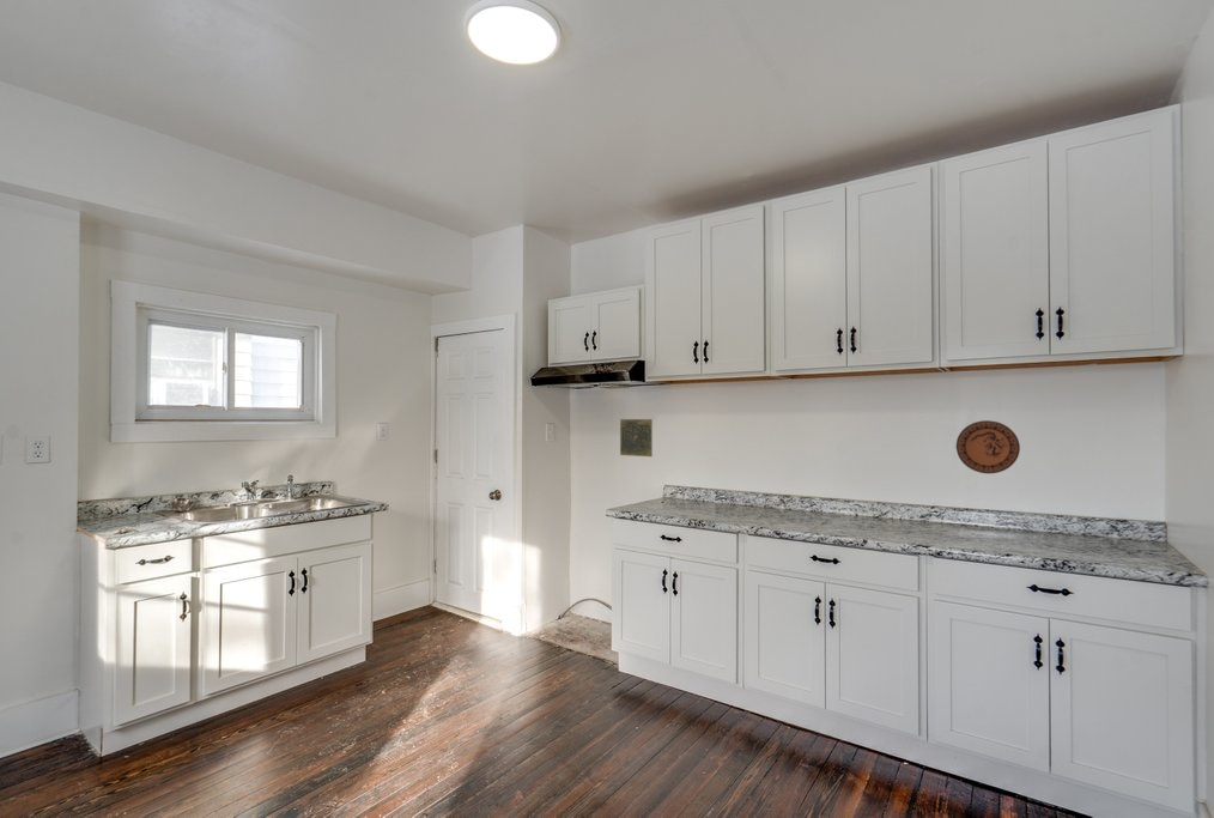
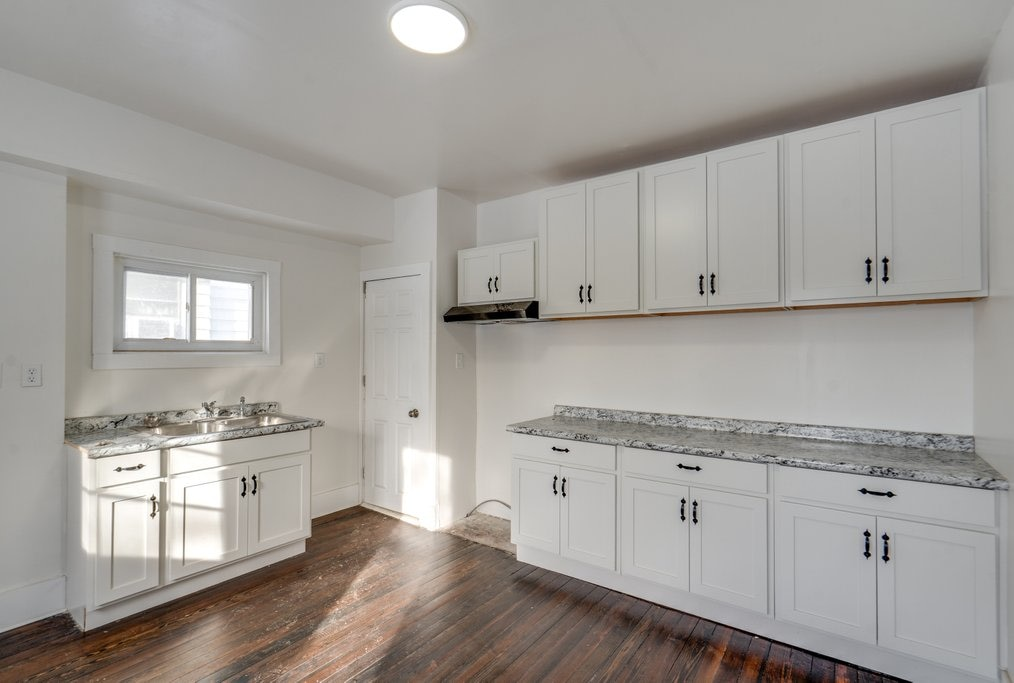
- decorative plate (987, 447)
- decorative tile (636, 437)
